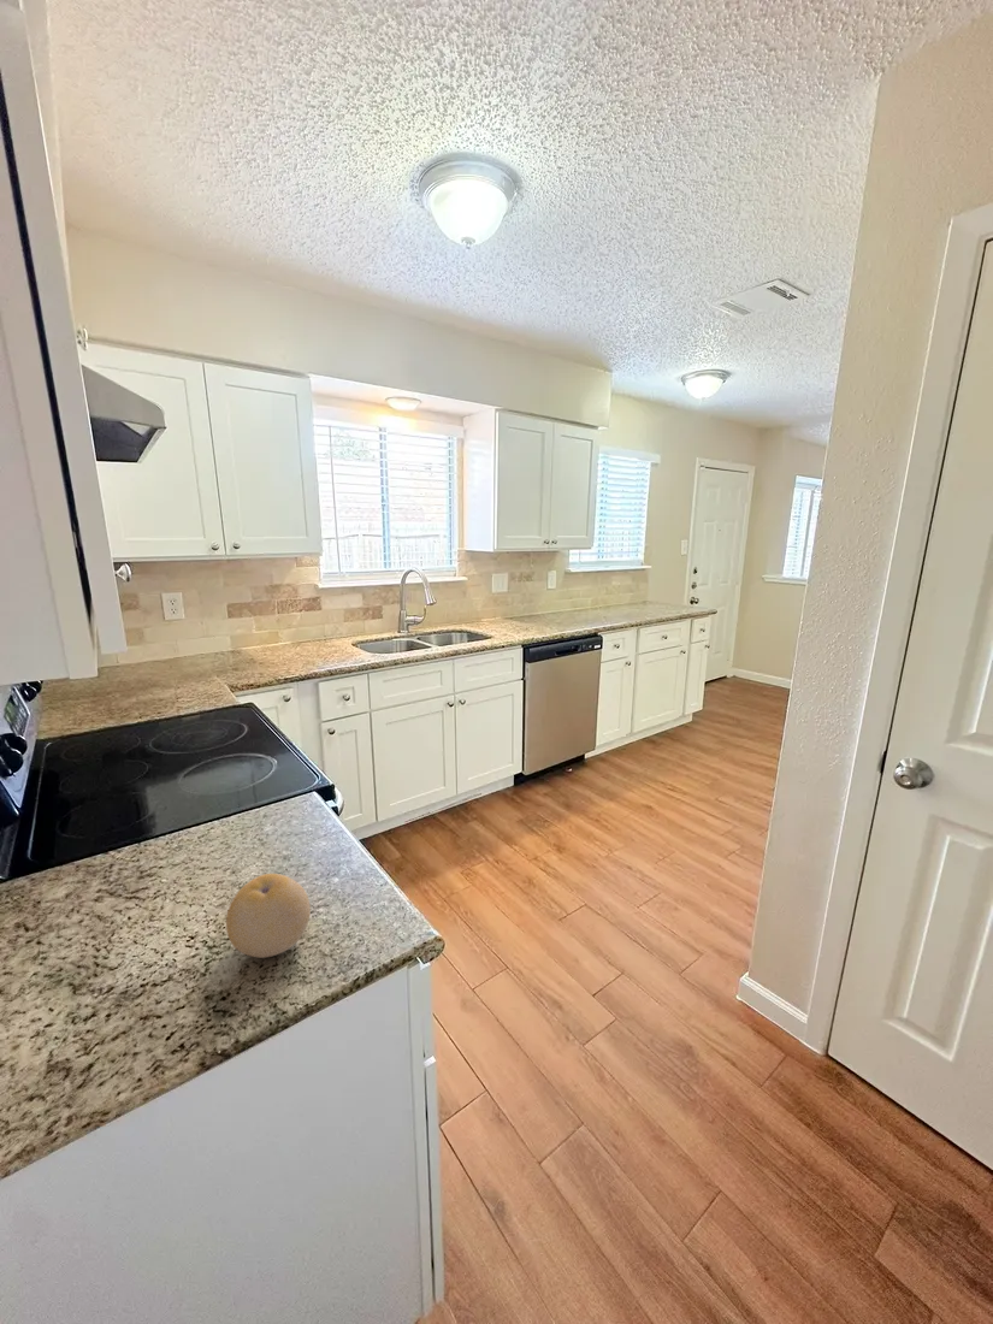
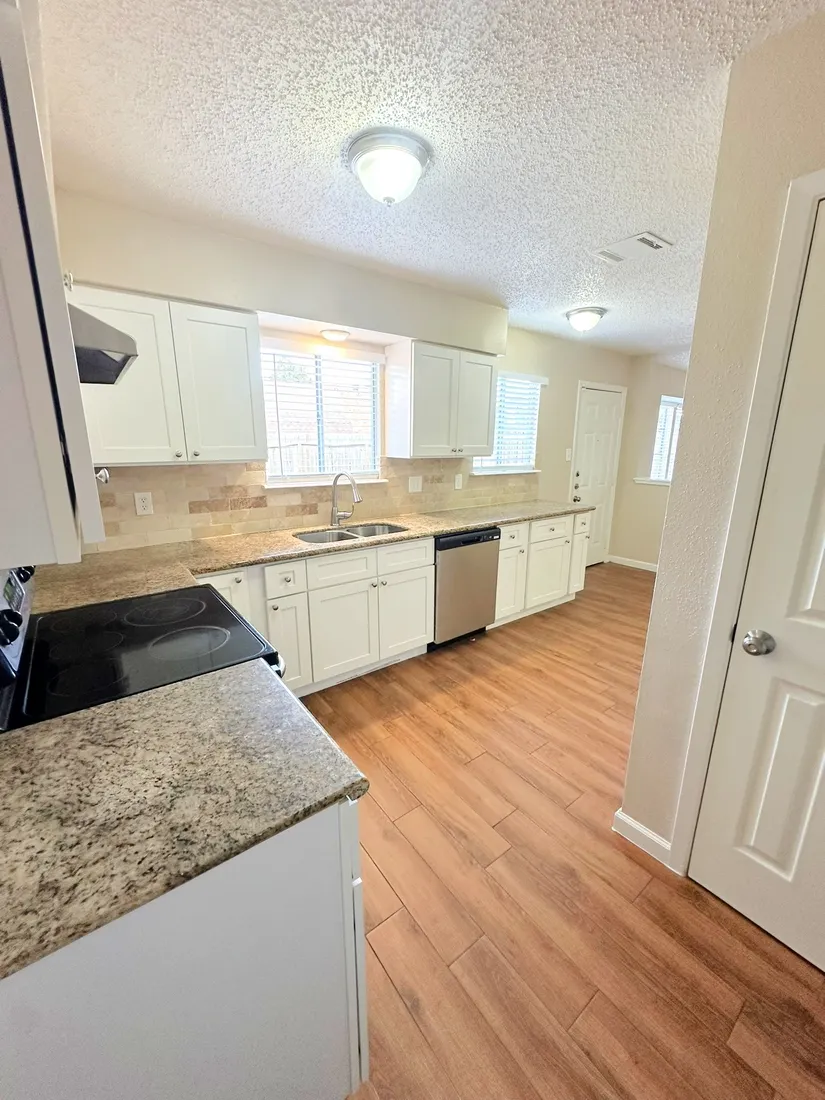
- fruit (268, 916)
